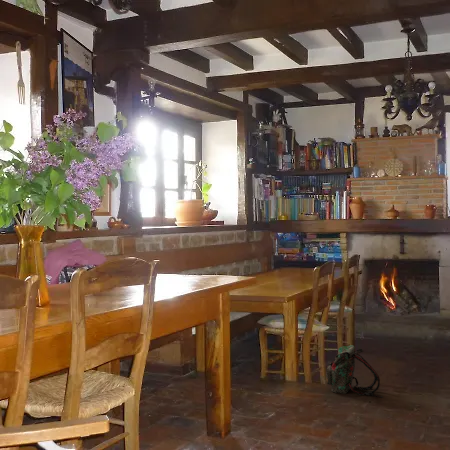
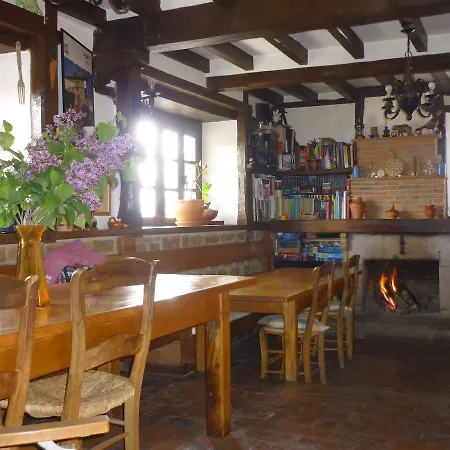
- backpack (353, 370)
